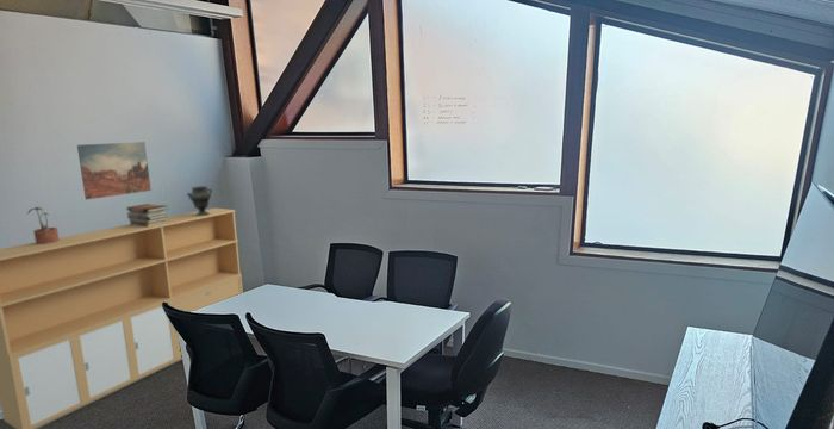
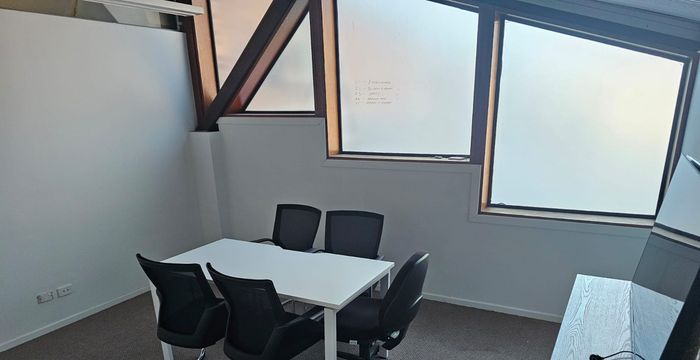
- storage cabinet (137, 299)
- potted plant (41, 224)
- decorative vase (200, 200)
- book stack (147, 214)
- wall art (116, 169)
